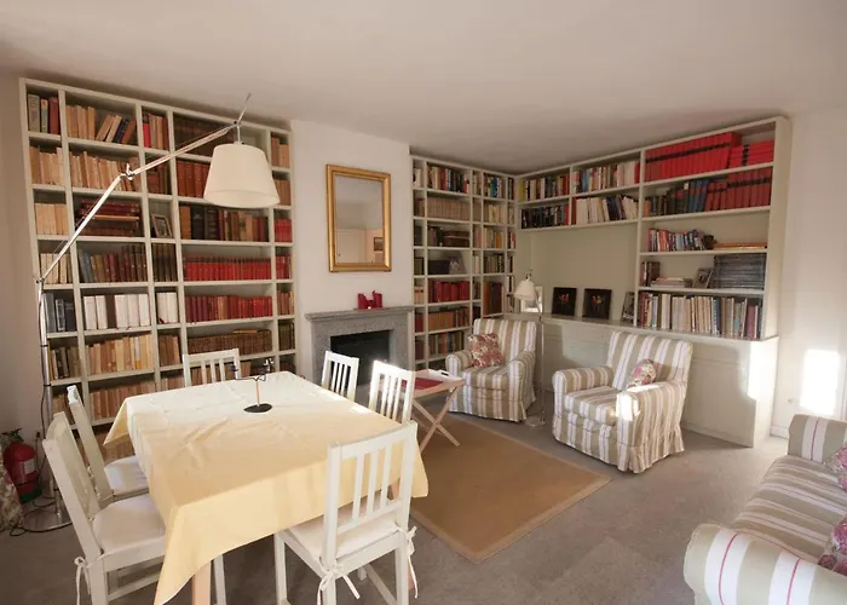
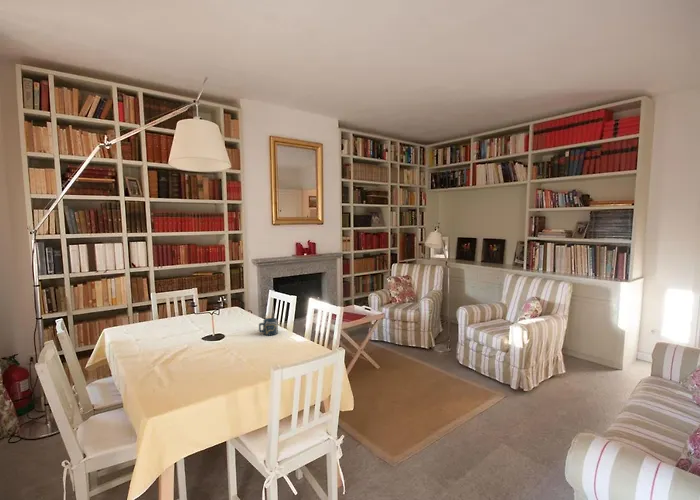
+ cup (268, 326)
